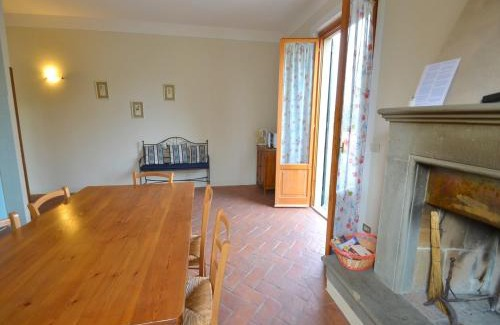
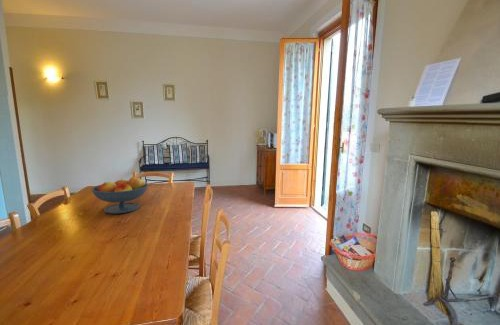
+ fruit bowl (121, 193)
